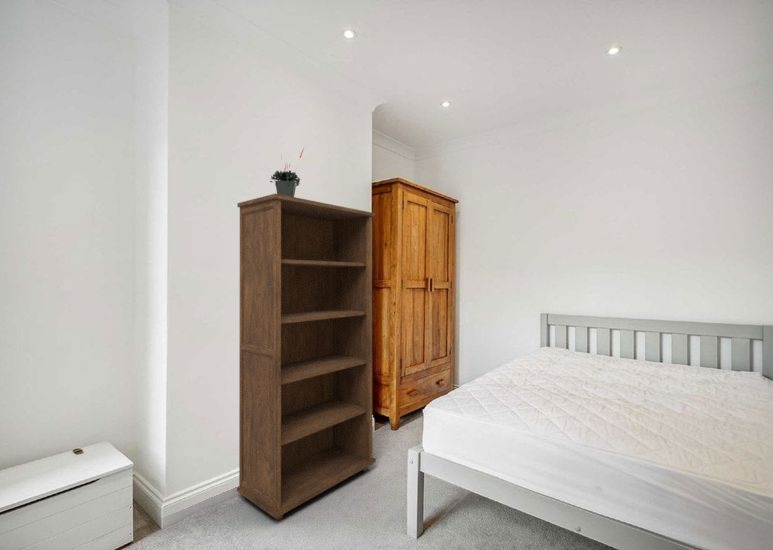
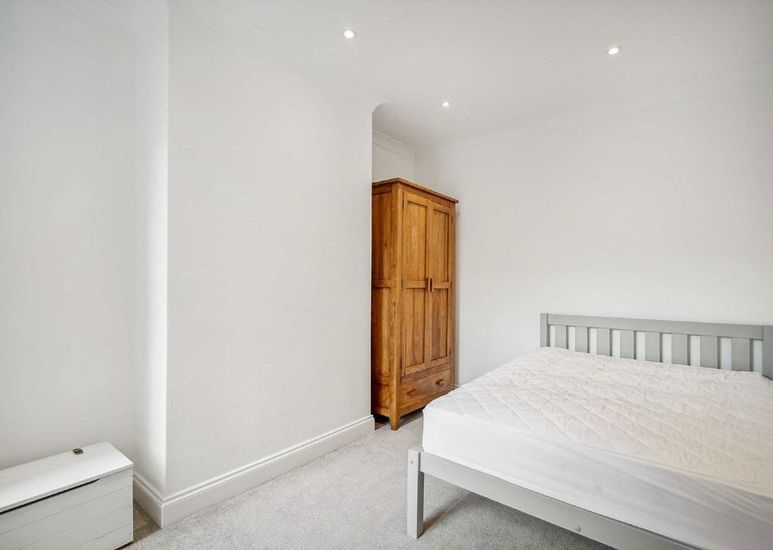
- bookcase (311, 345)
- potted plant (286, 174)
